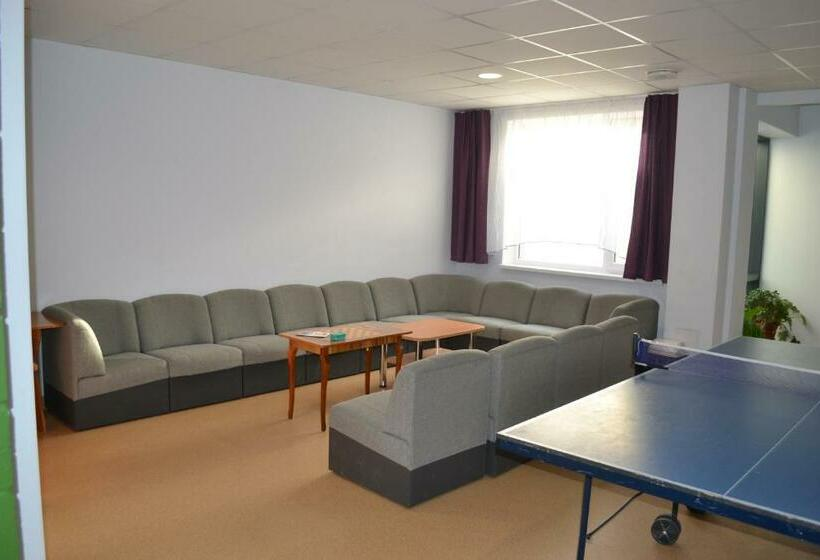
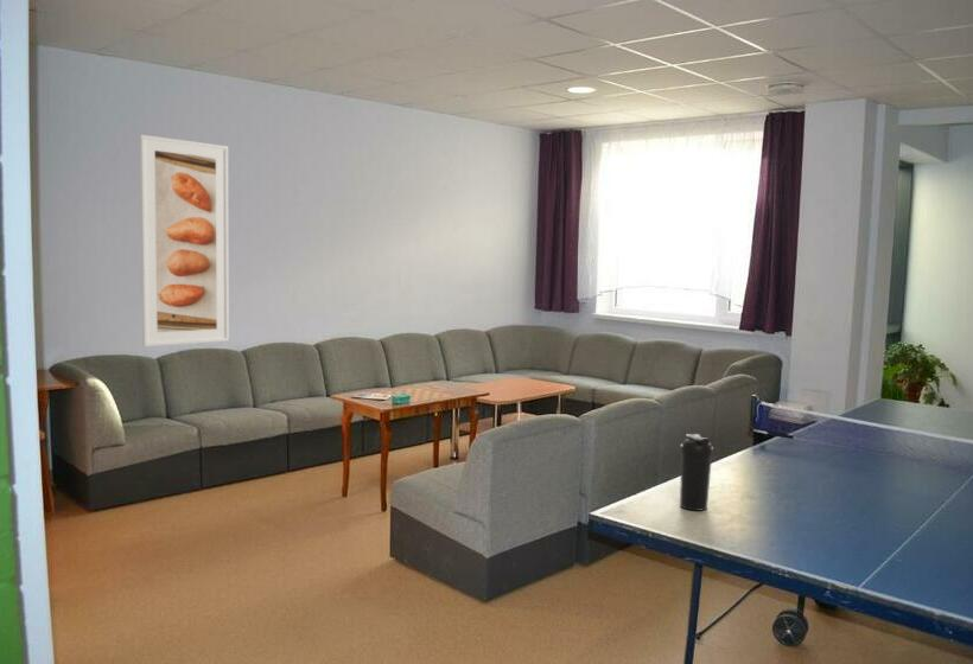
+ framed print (186, 243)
+ water bottle (695, 471)
